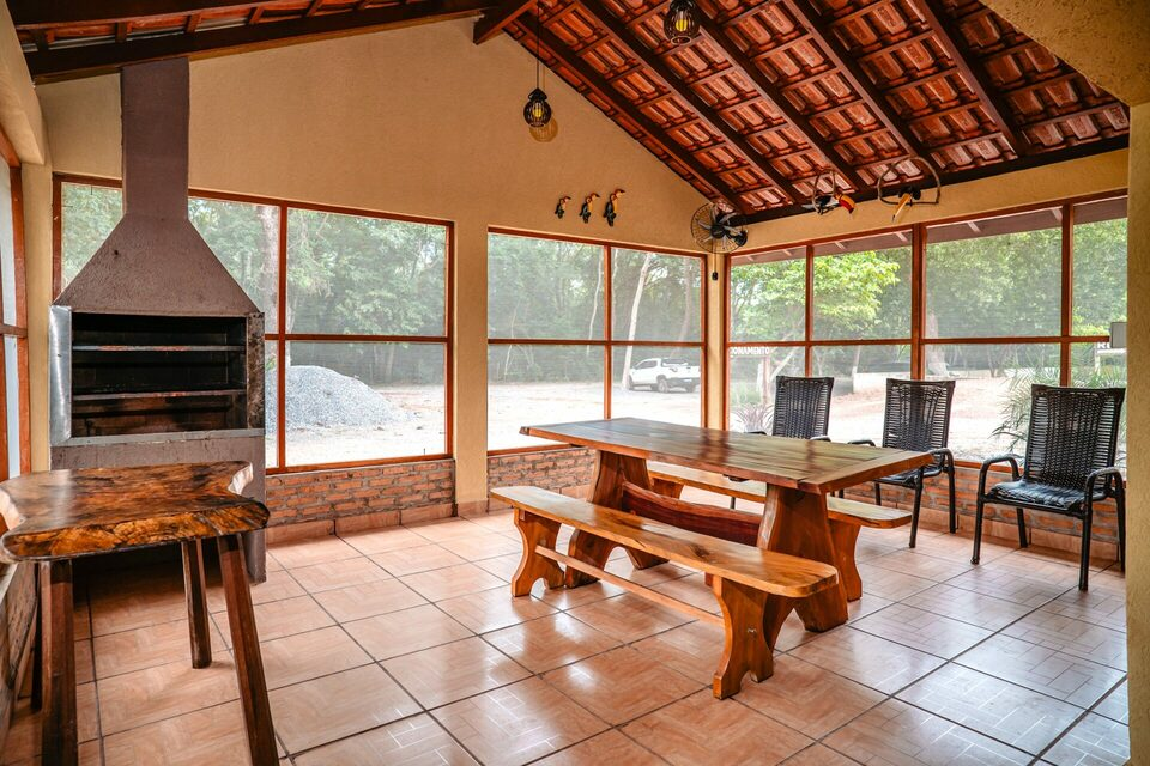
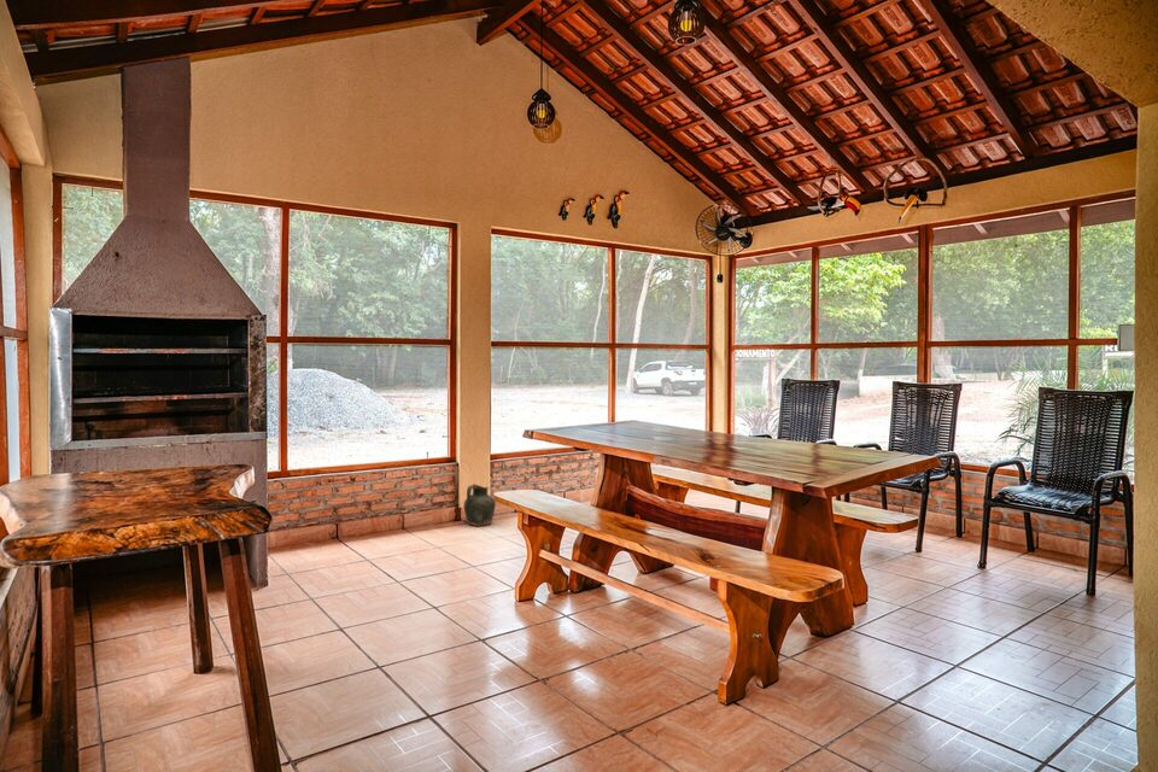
+ ceramic jug (479, 503)
